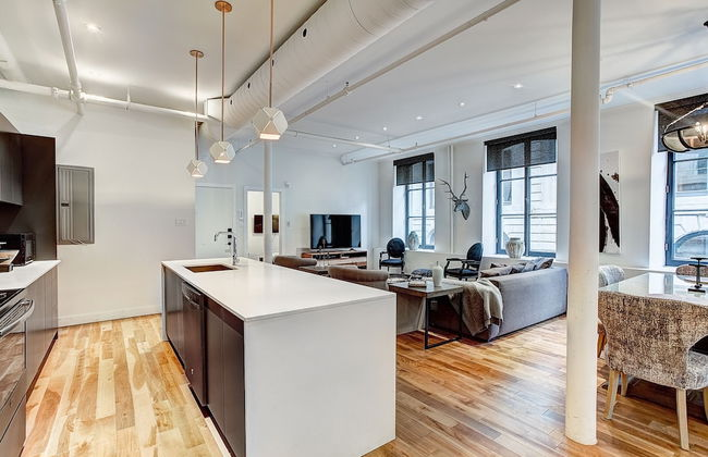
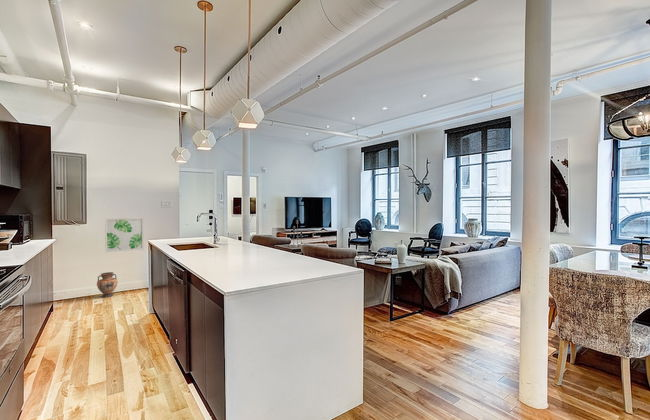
+ wall art (124, 234)
+ vase (107, 284)
